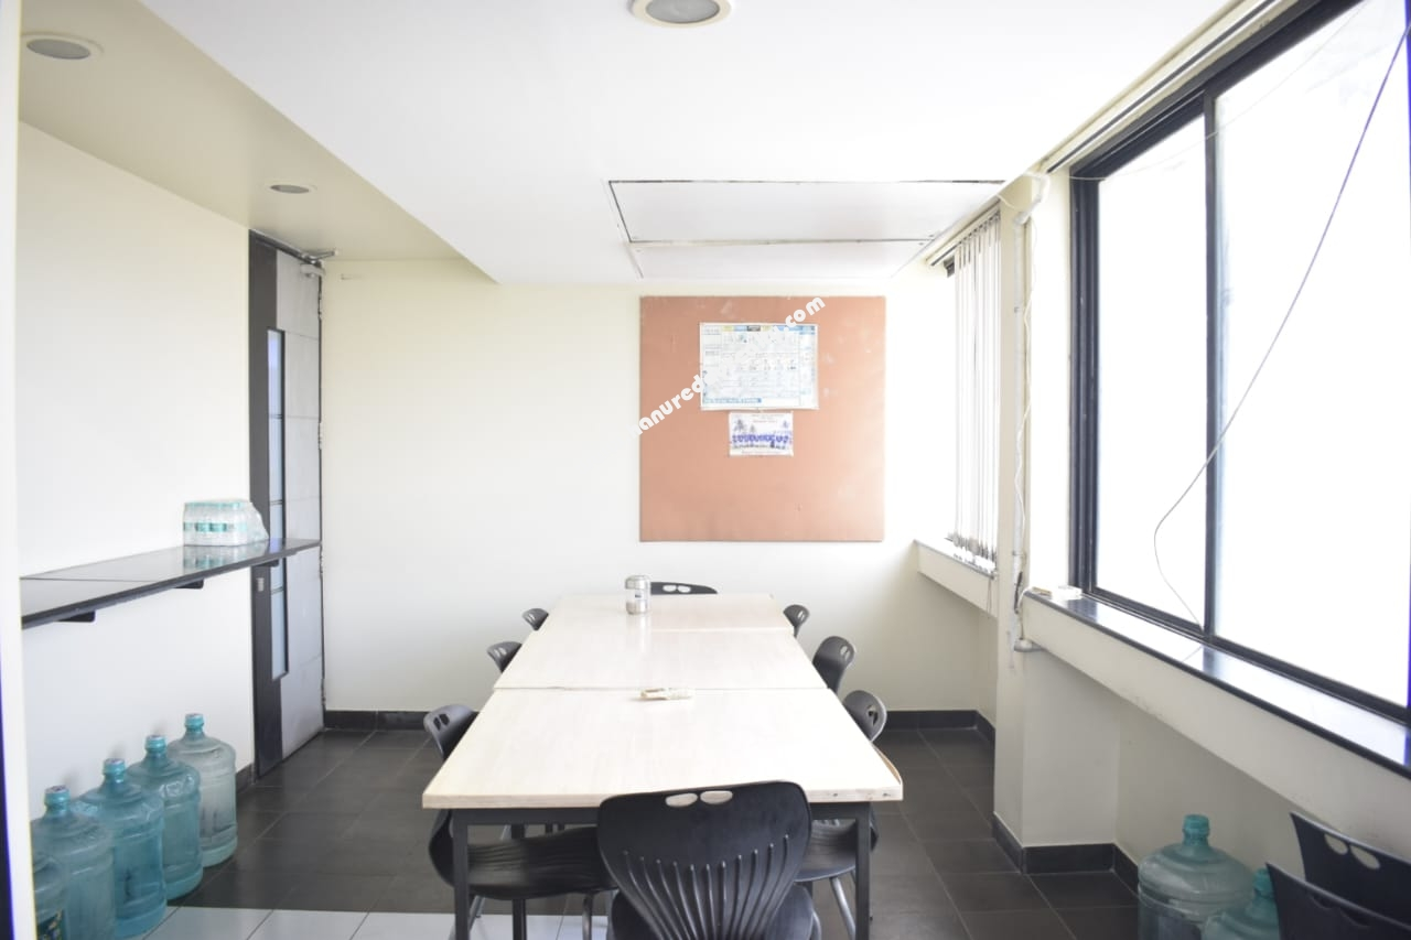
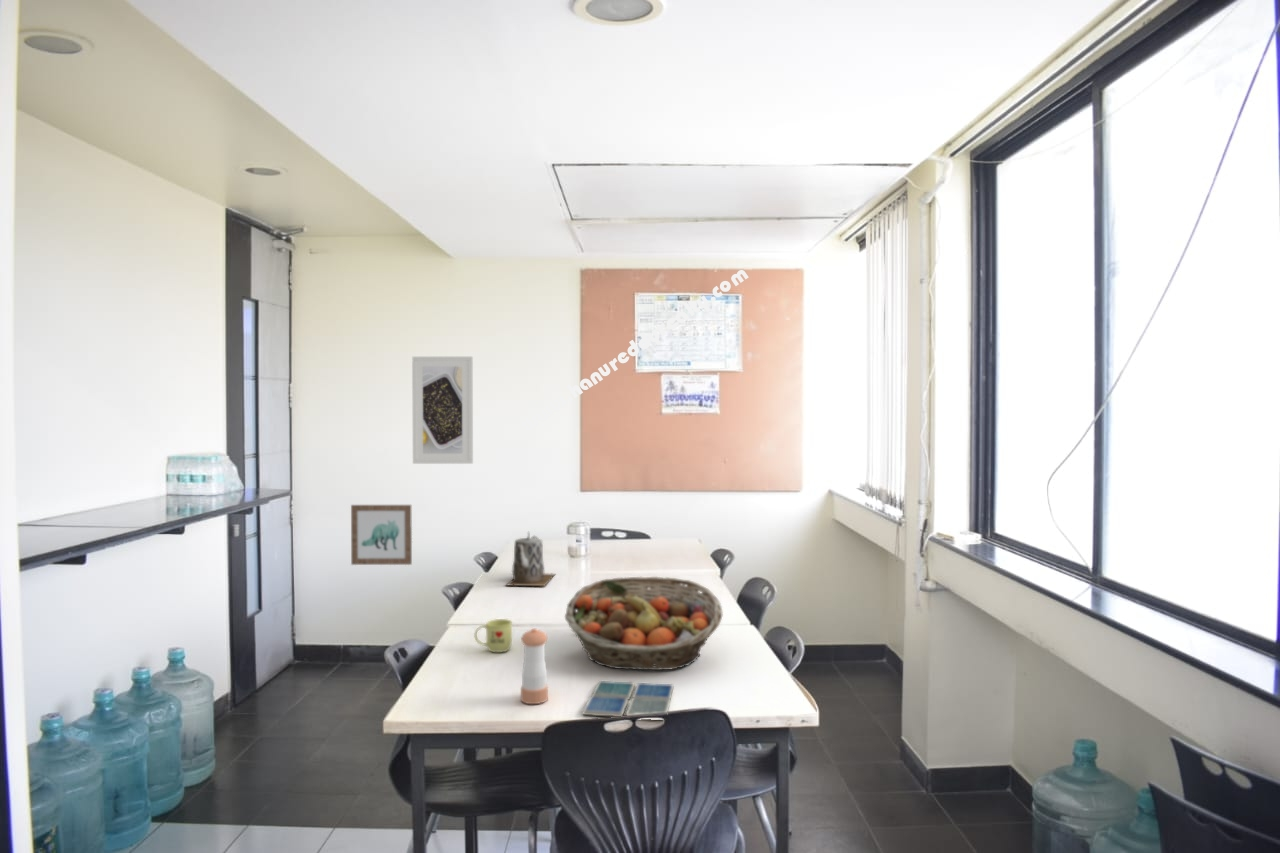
+ pepper shaker (534, 663)
+ mug (493, 636)
+ fruit basket (643, 621)
+ wall art (381, 534)
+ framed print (442, 410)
+ drink coaster (629, 698)
+ teapot (531, 555)
